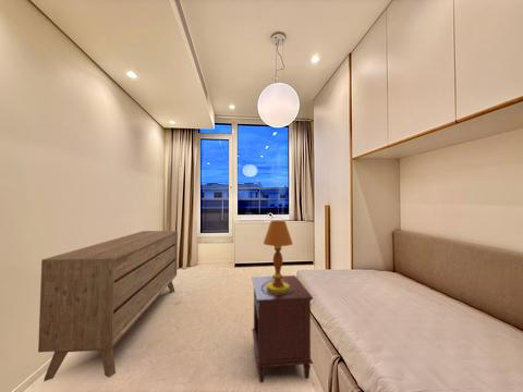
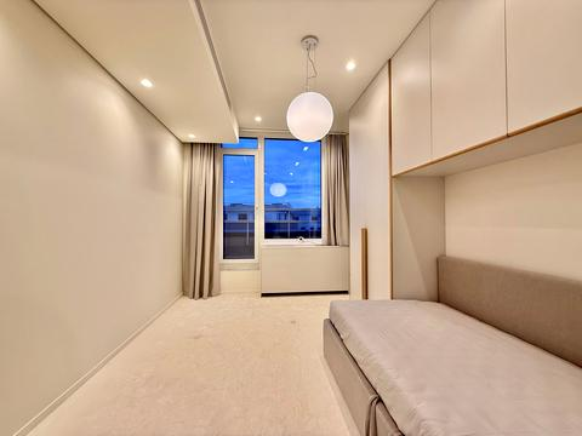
- table lamp (276, 252)
- dresser (132, 280)
- nightstand (278, 322)
